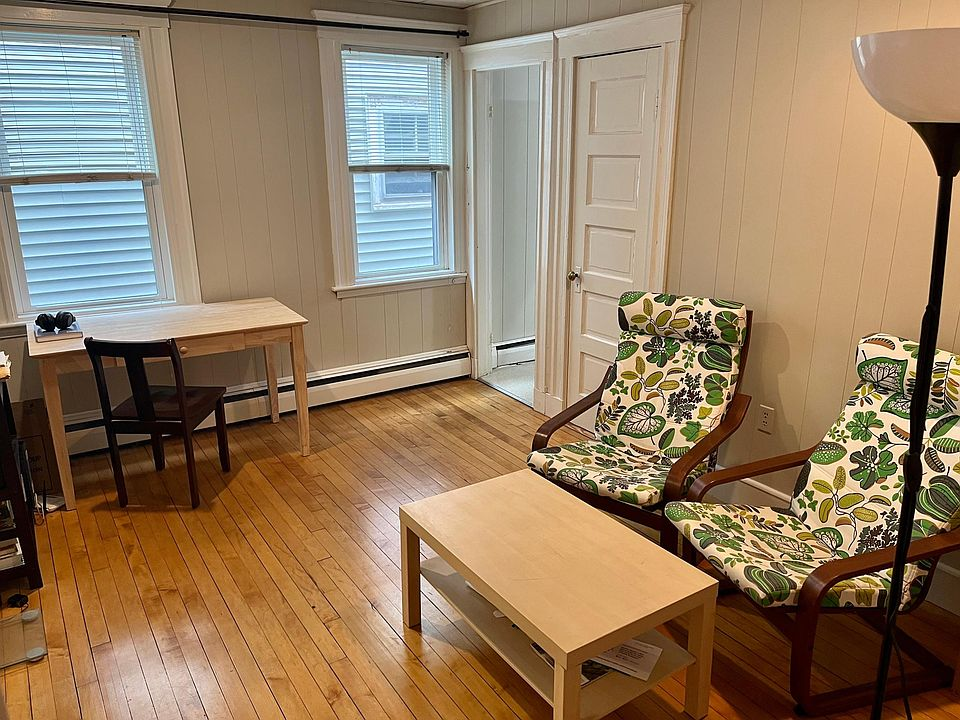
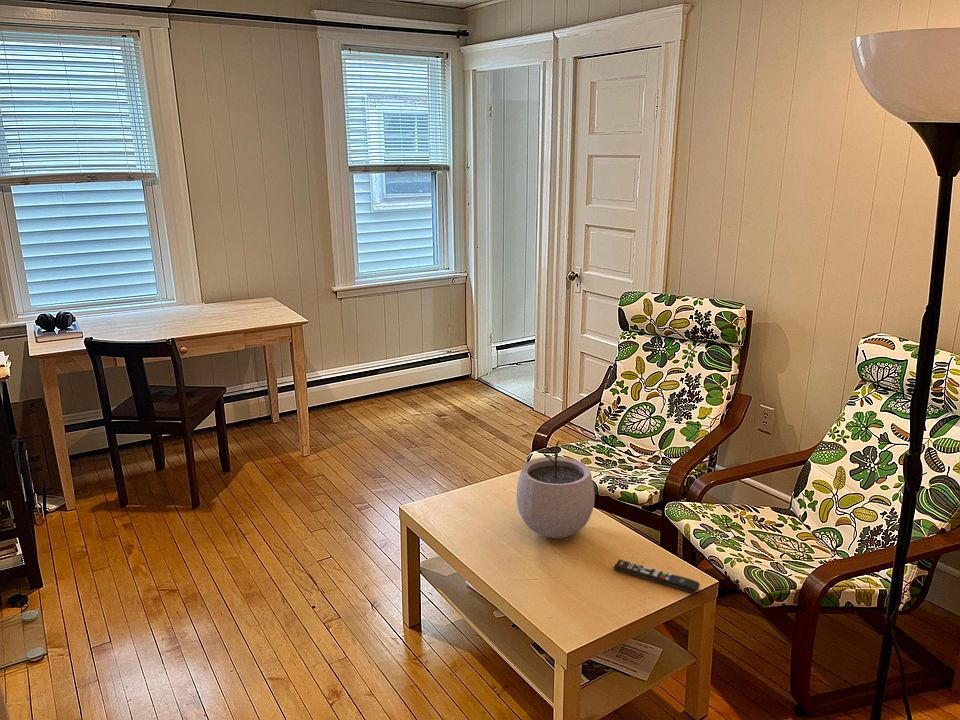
+ plant pot (555, 487)
+ remote control (655, 575)
